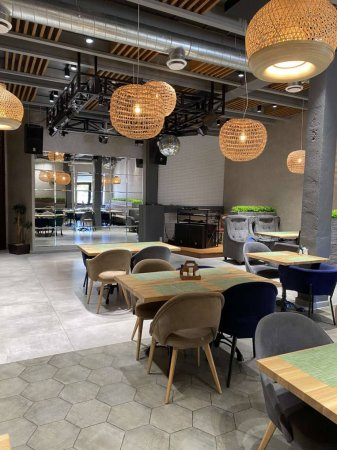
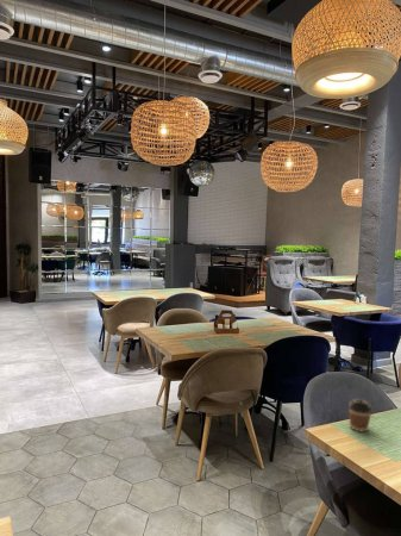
+ coffee cup (359, 413)
